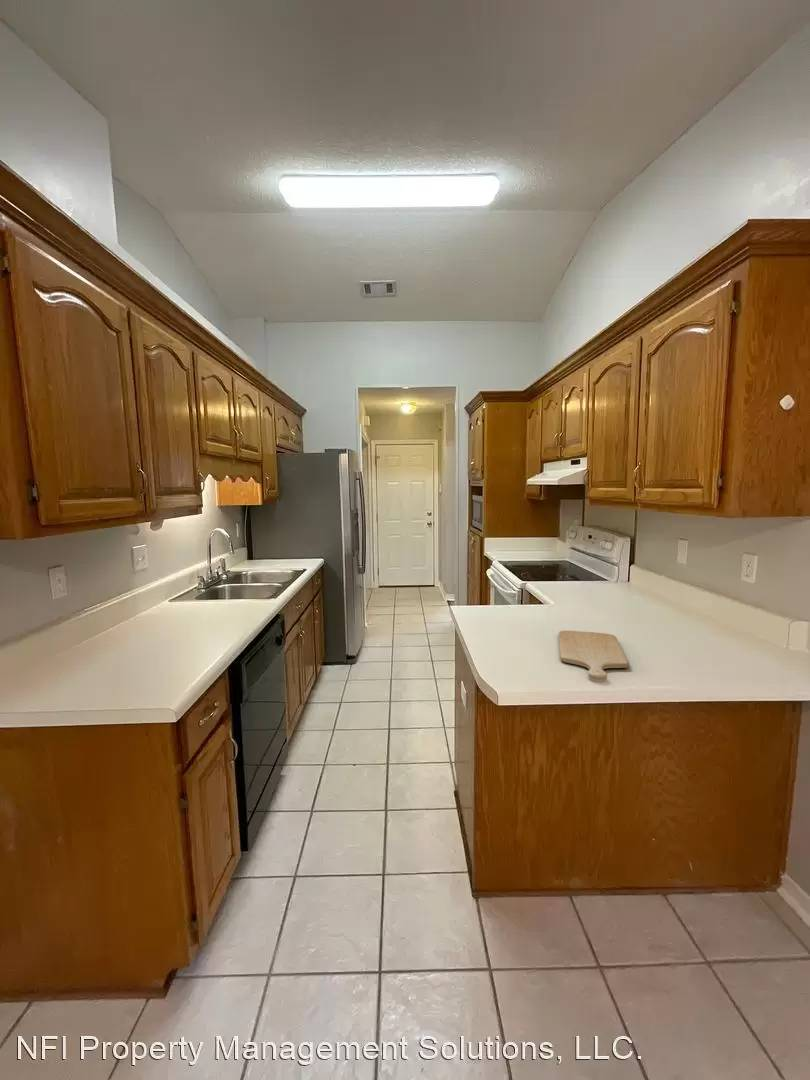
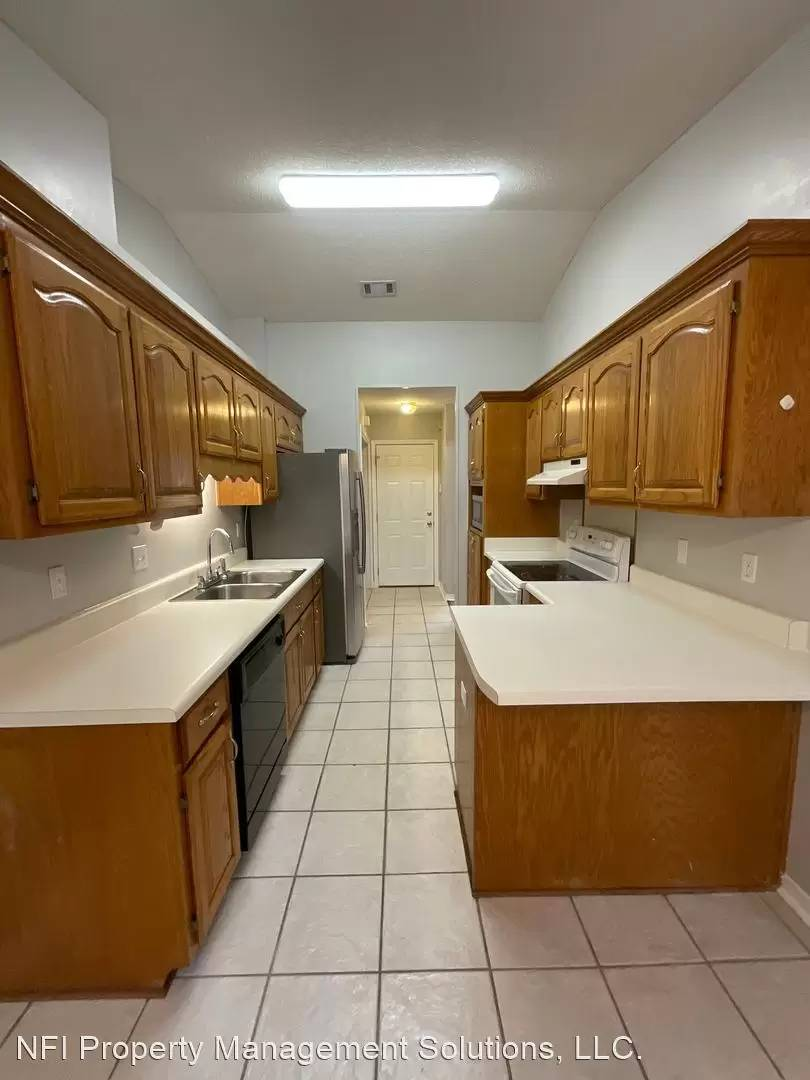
- chopping board (591, 653)
